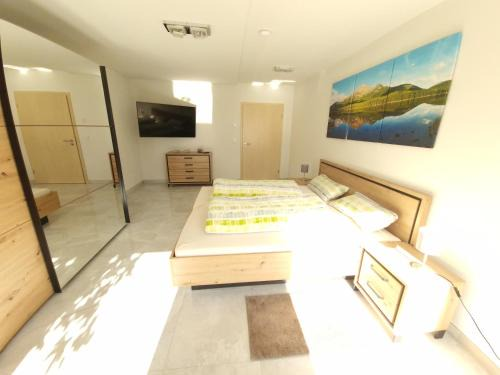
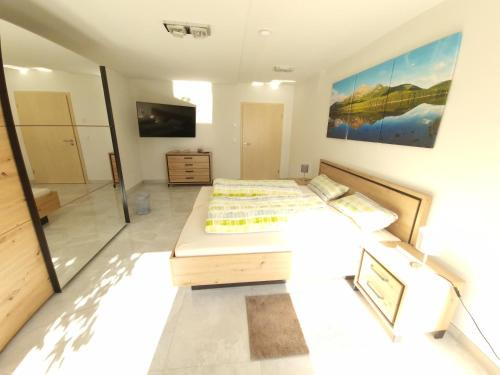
+ wastebasket (142, 204)
